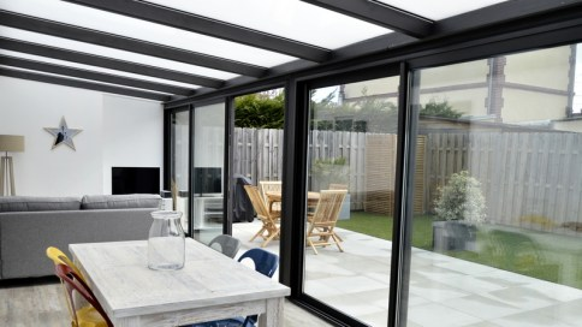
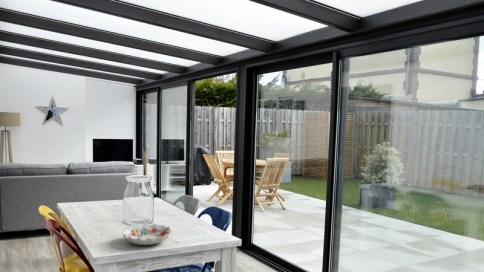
+ decorative bowl (147, 235)
